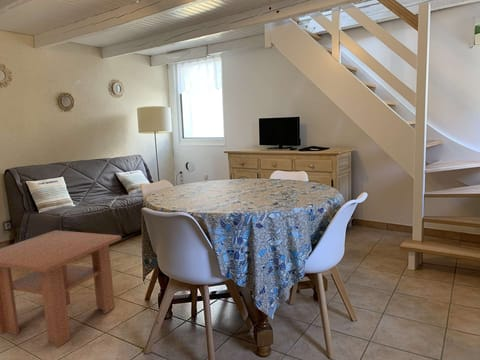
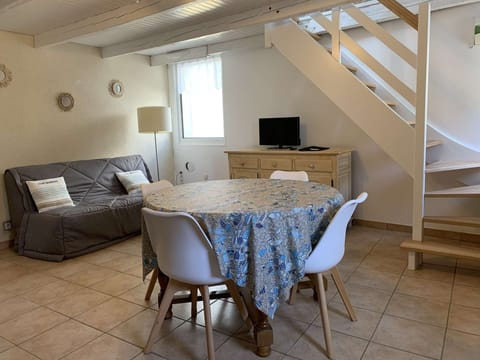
- coffee table (56, 283)
